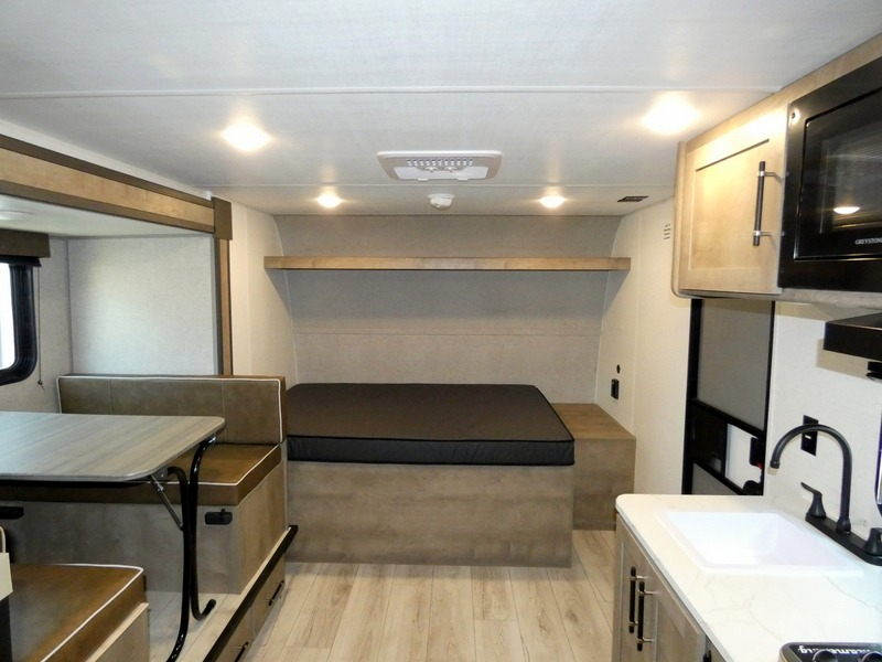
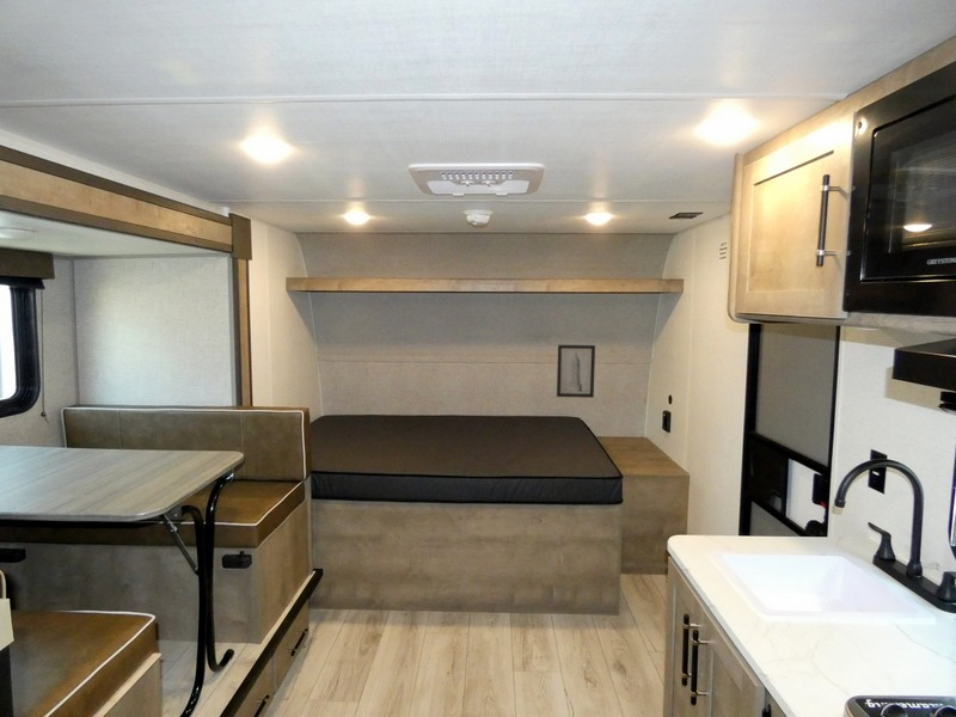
+ wall art (575, 370)
